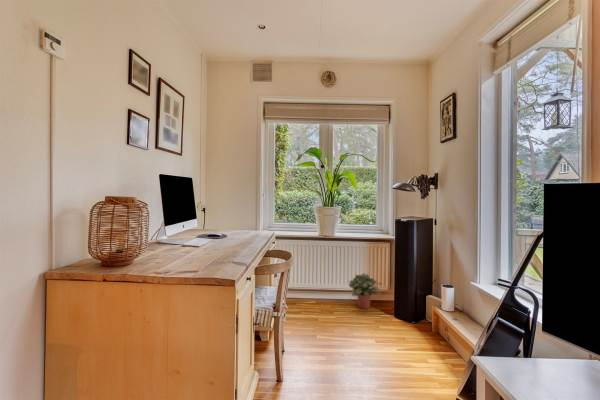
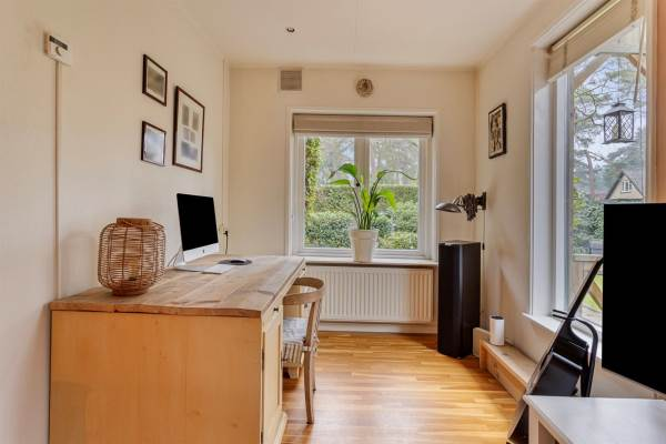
- potted plant (364, 289)
